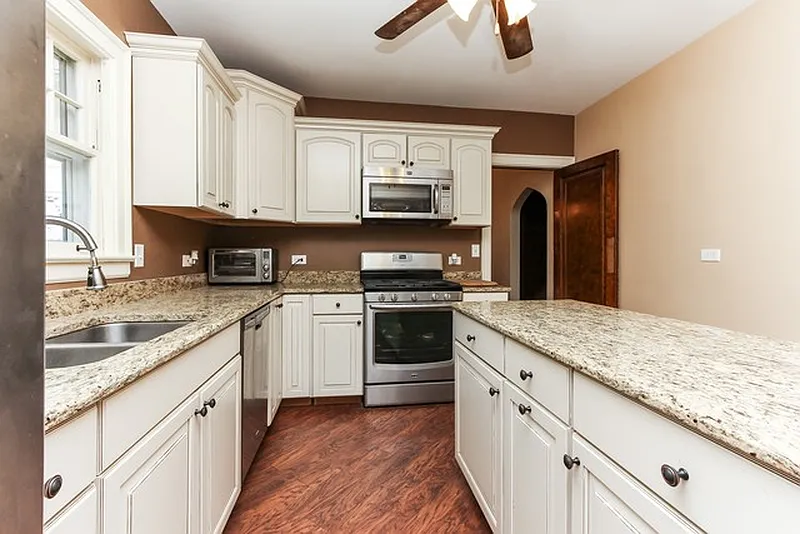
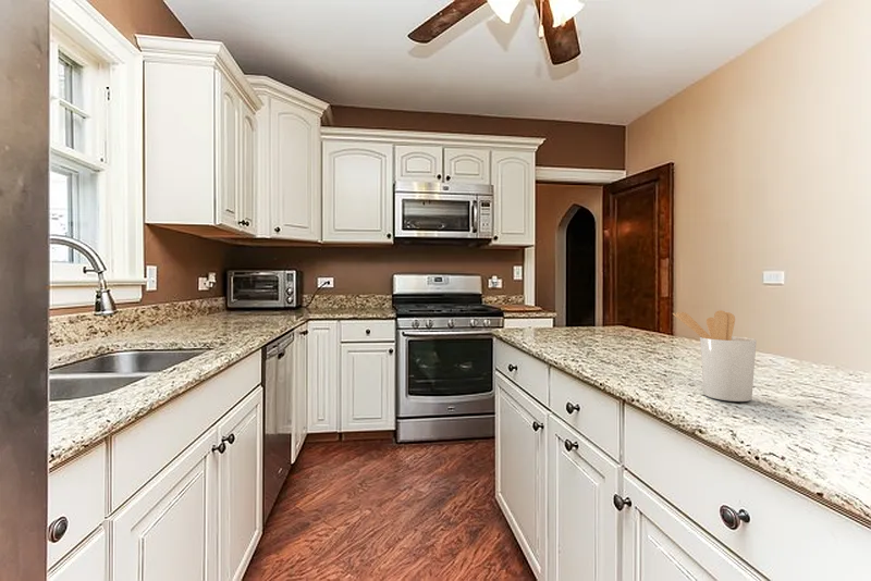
+ utensil holder (712, 351)
